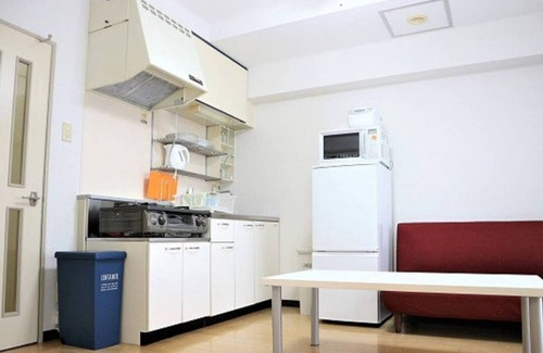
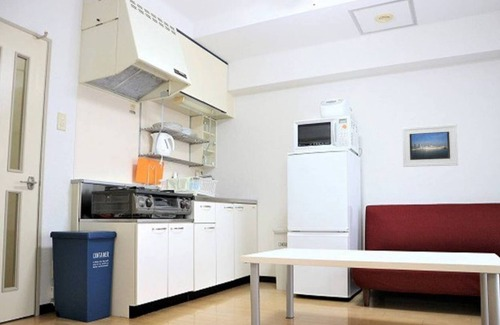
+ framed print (429, 146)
